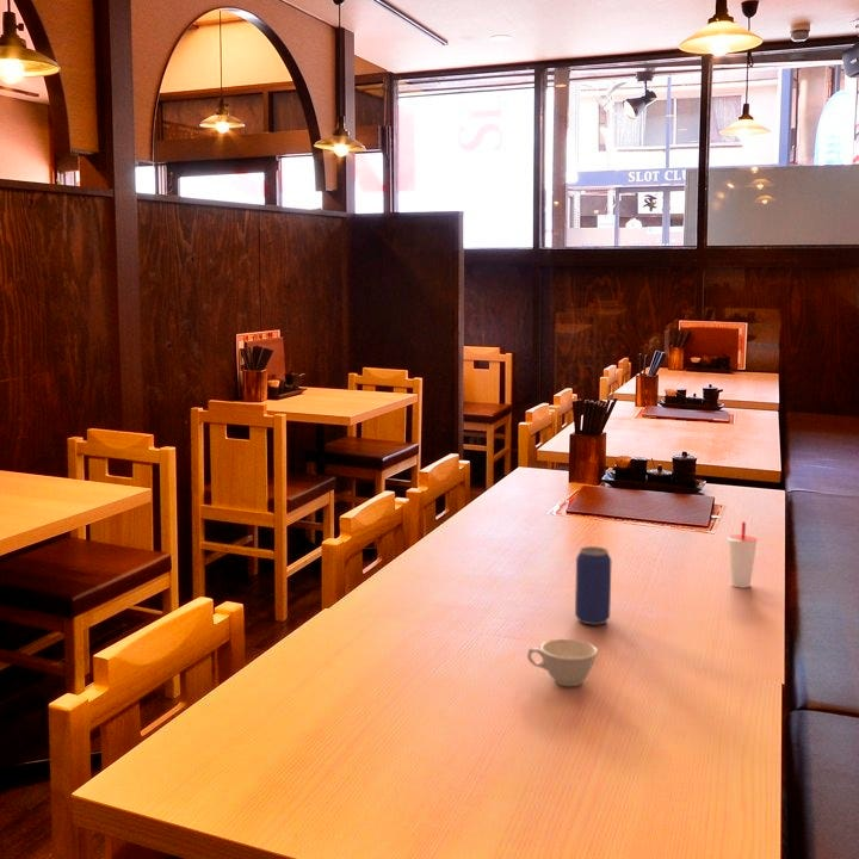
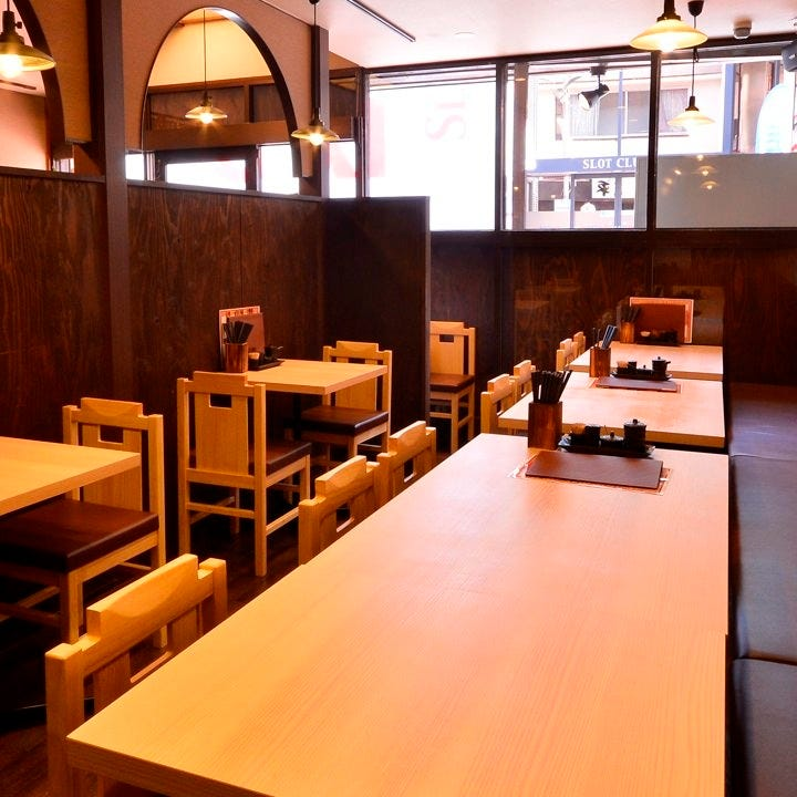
- teacup (561, 663)
- beverage can (593, 585)
- cup (741, 554)
